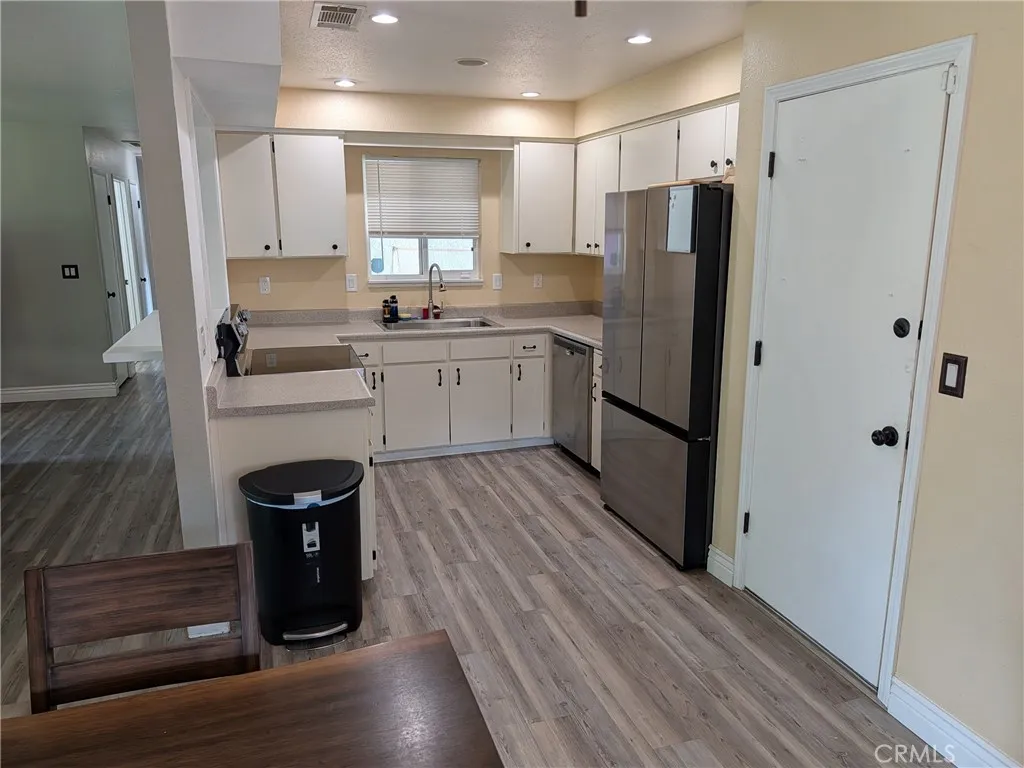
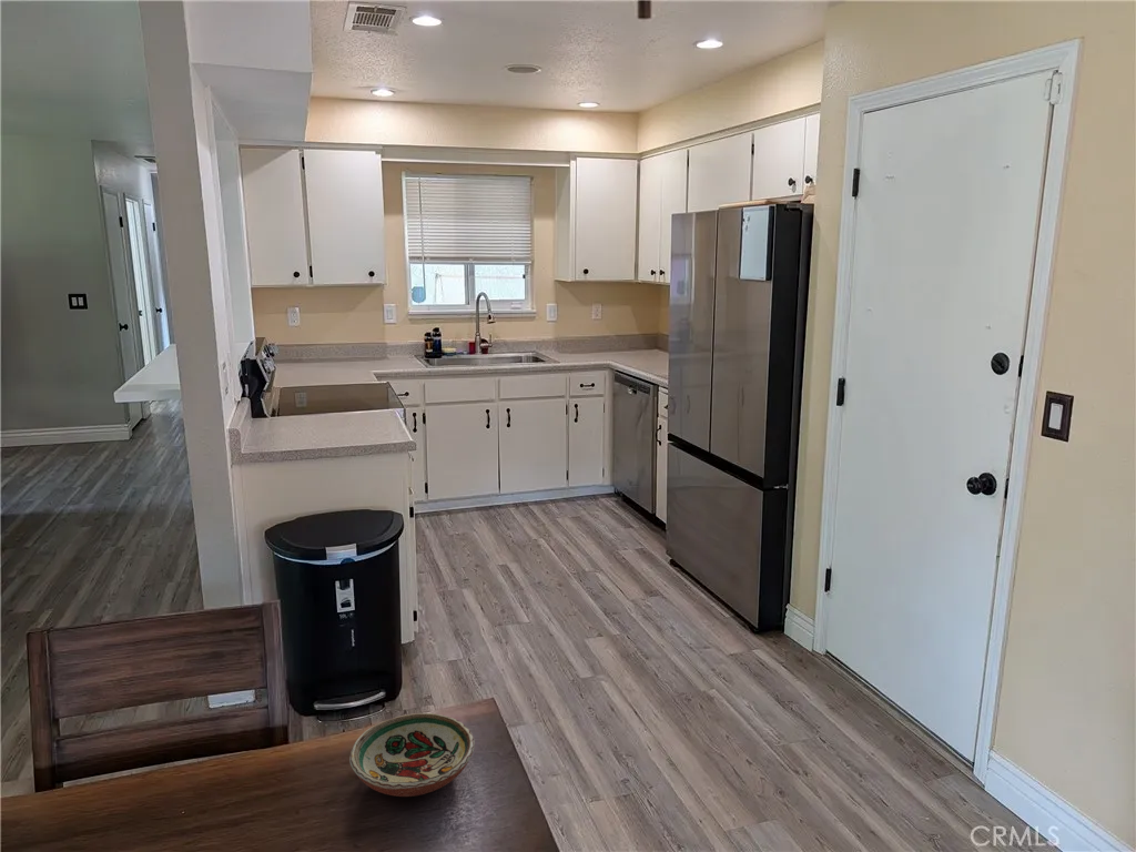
+ decorative bowl (413, 760)
